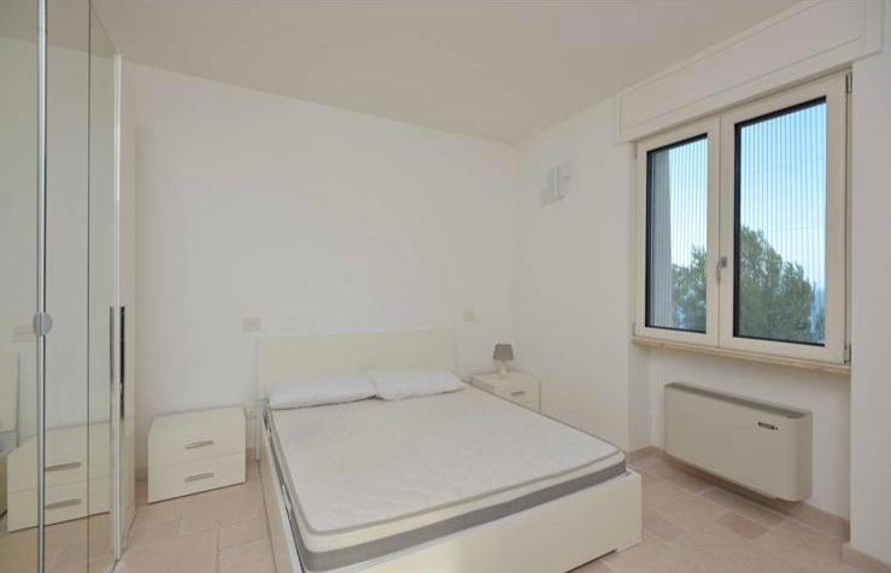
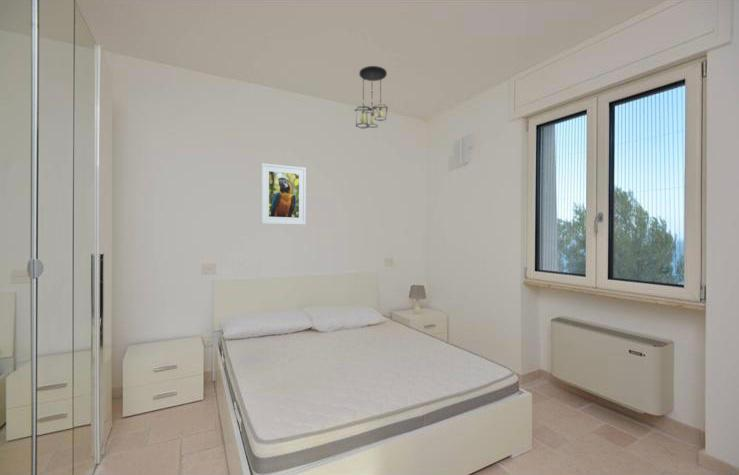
+ ceiling light fixture (371, 104)
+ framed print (284, 195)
